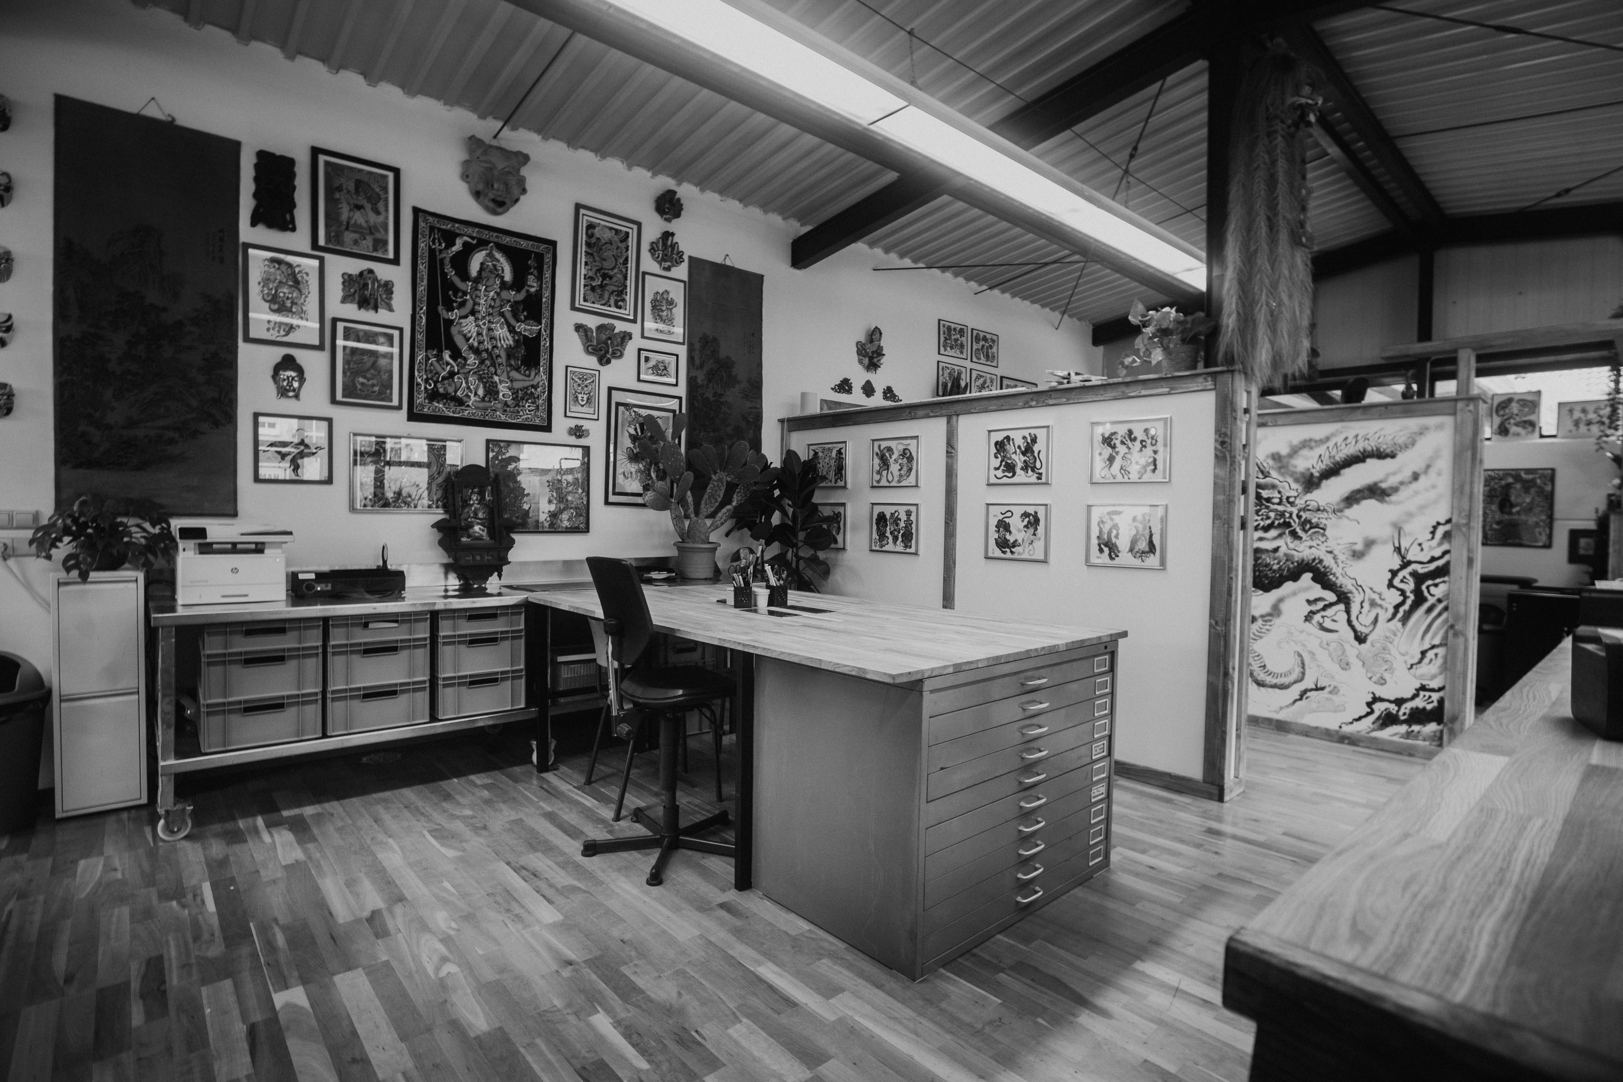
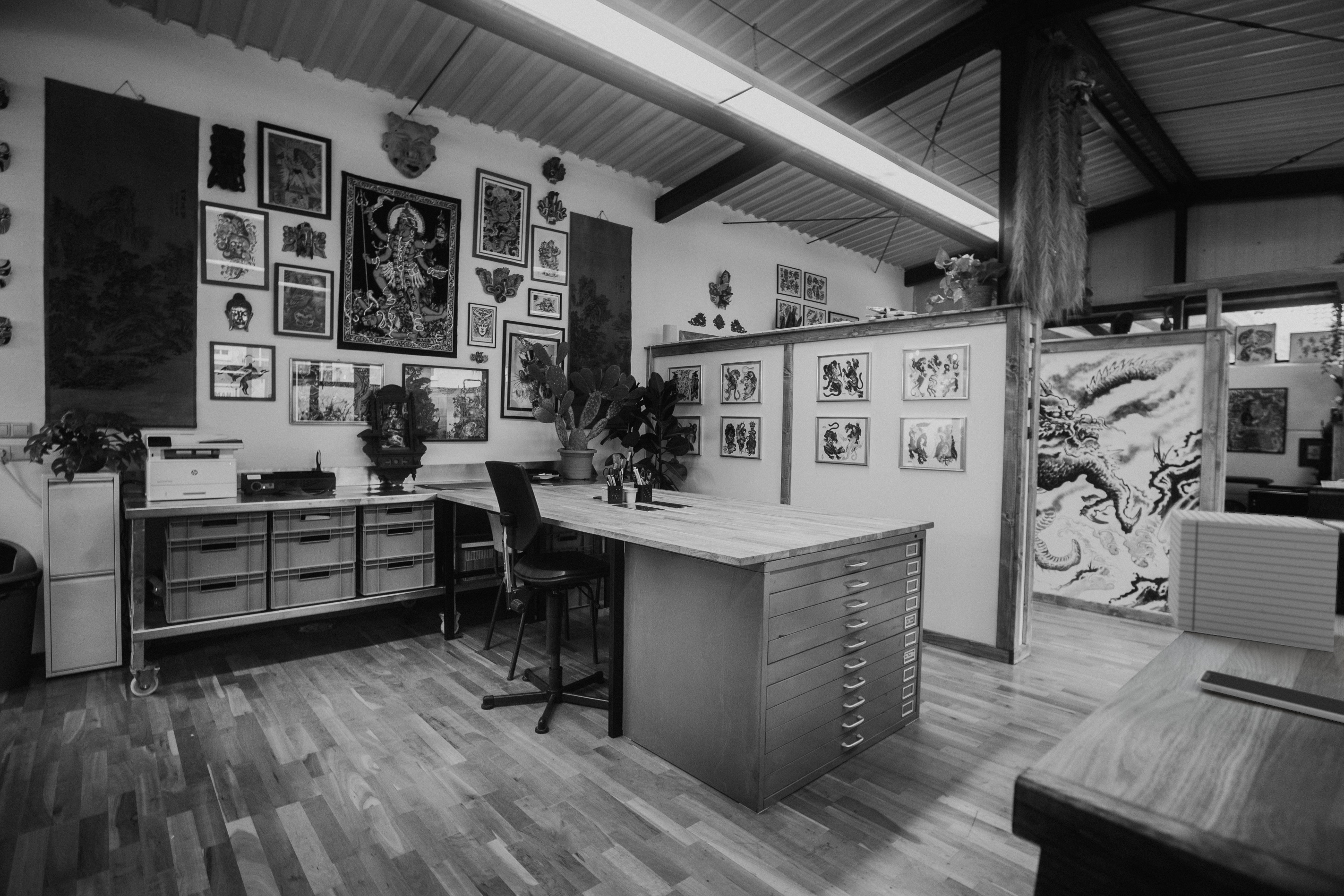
+ smartphone (1274, 695)
+ notepad (1243, 572)
